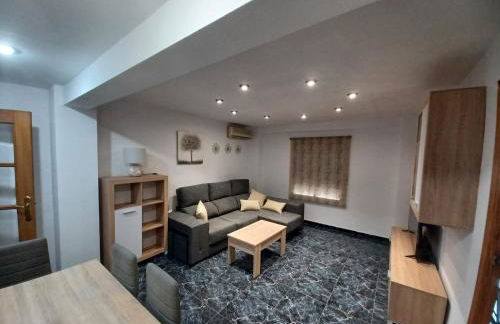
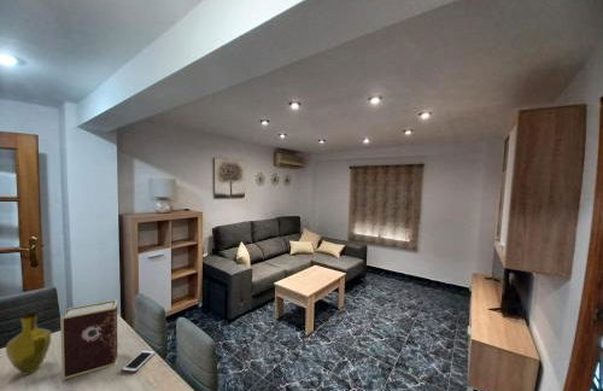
+ cell phone (139, 360)
+ book (92, 337)
+ vase (29, 343)
